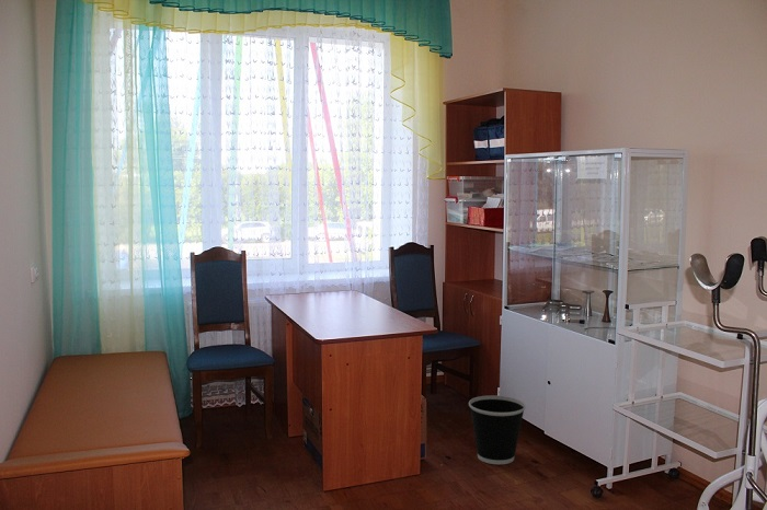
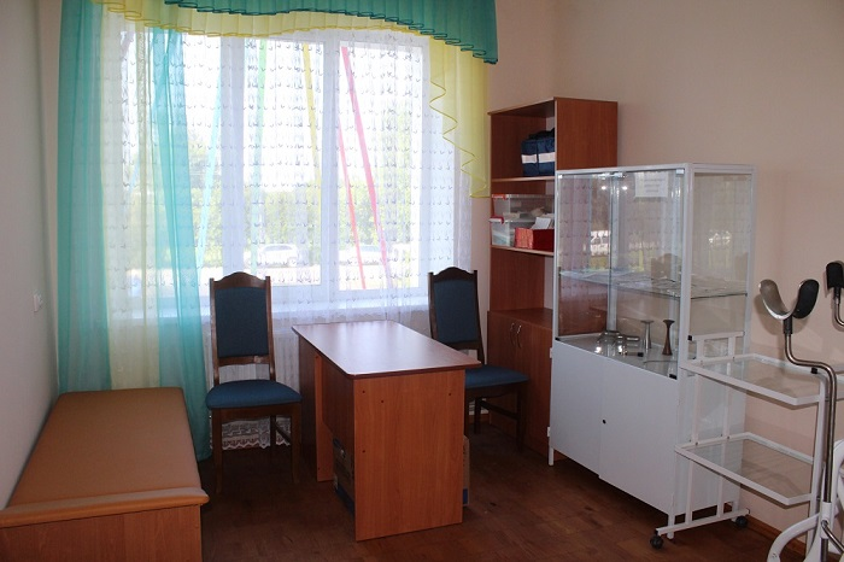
- wastebasket (496, 430)
